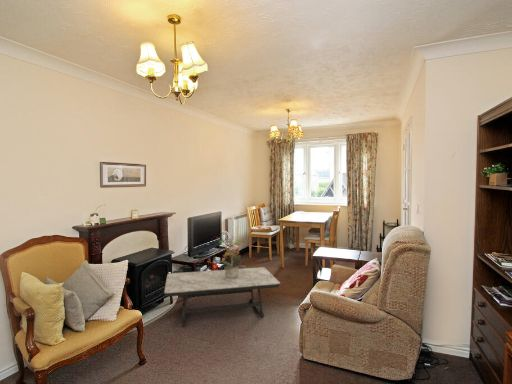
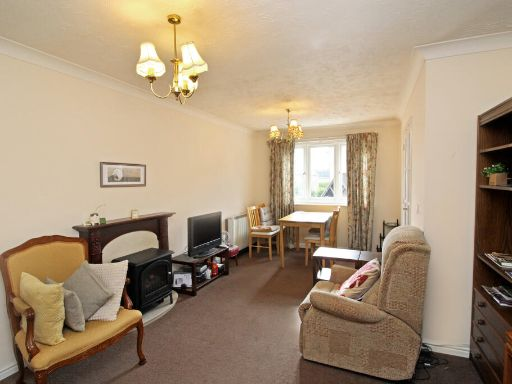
- coffee table (221, 294)
- potted plant (231, 256)
